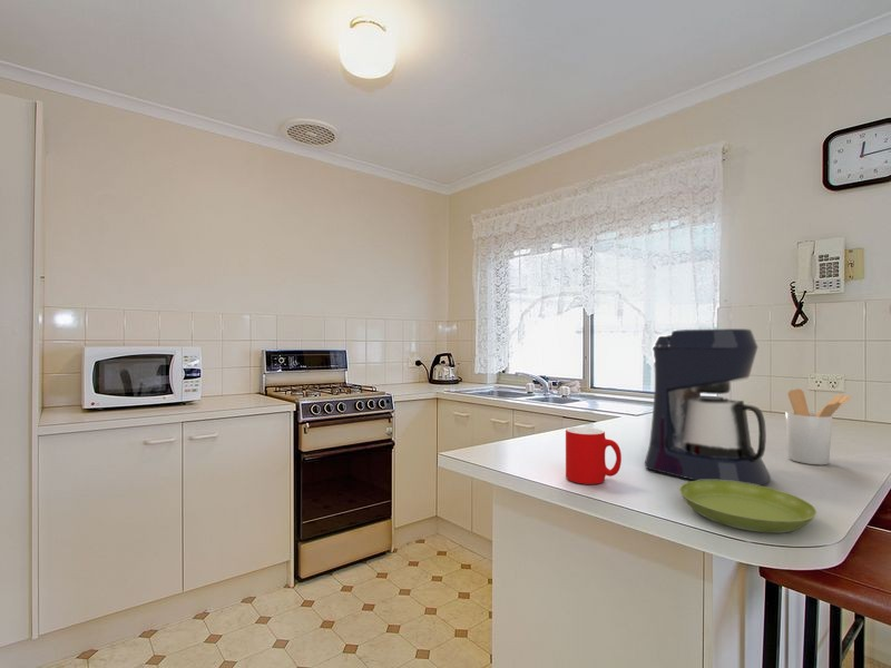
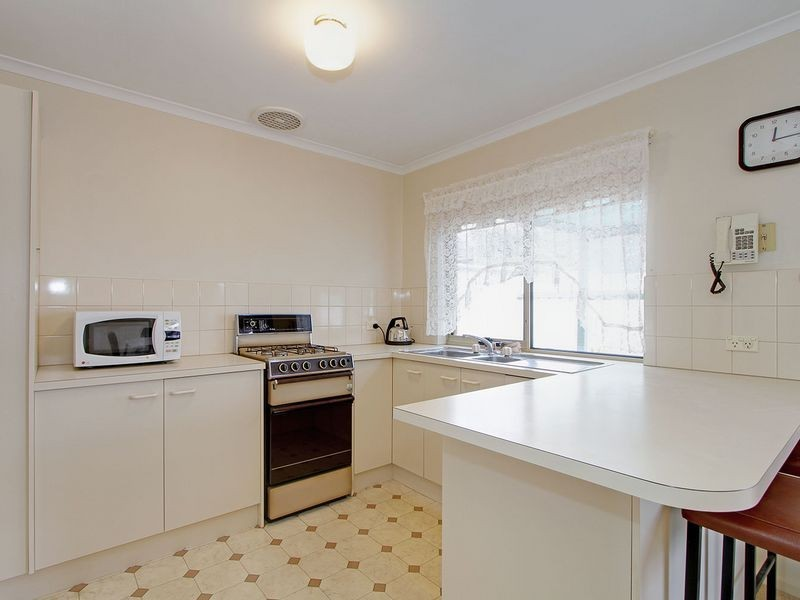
- cup (593, 455)
- saucer (743, 505)
- utensil holder (819, 425)
- coffee maker (704, 400)
